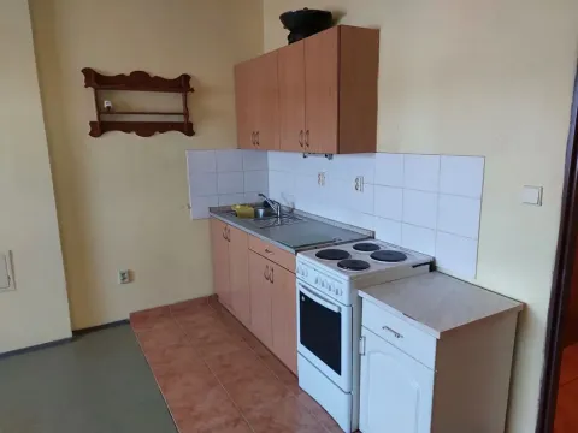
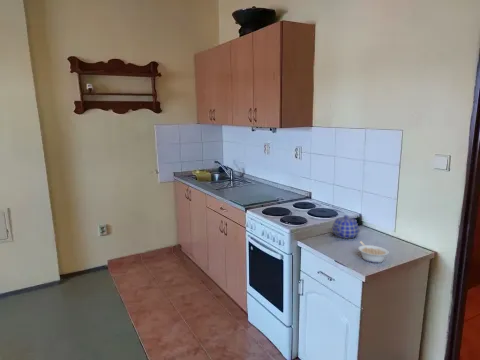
+ legume (371, 253)
+ teapot (344, 226)
